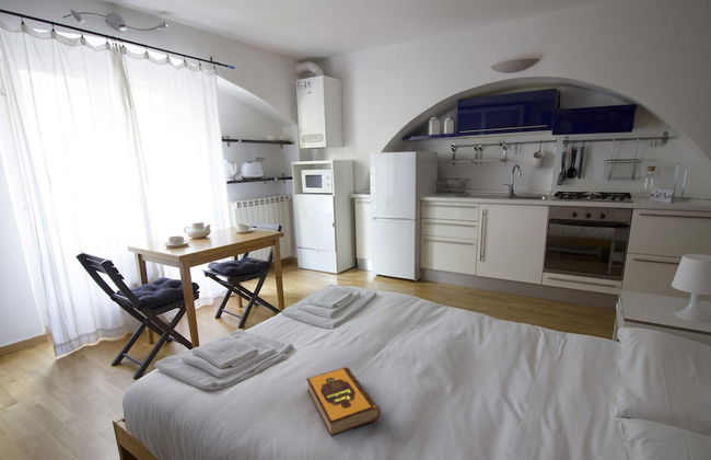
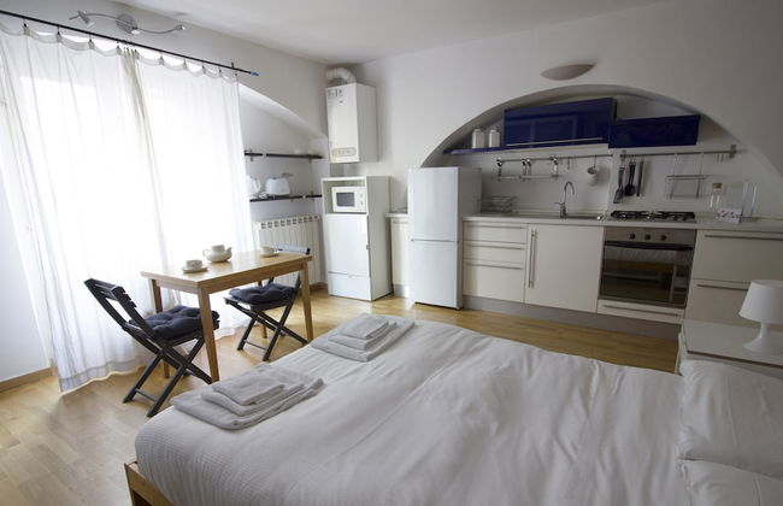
- hardback book (341, 396)
